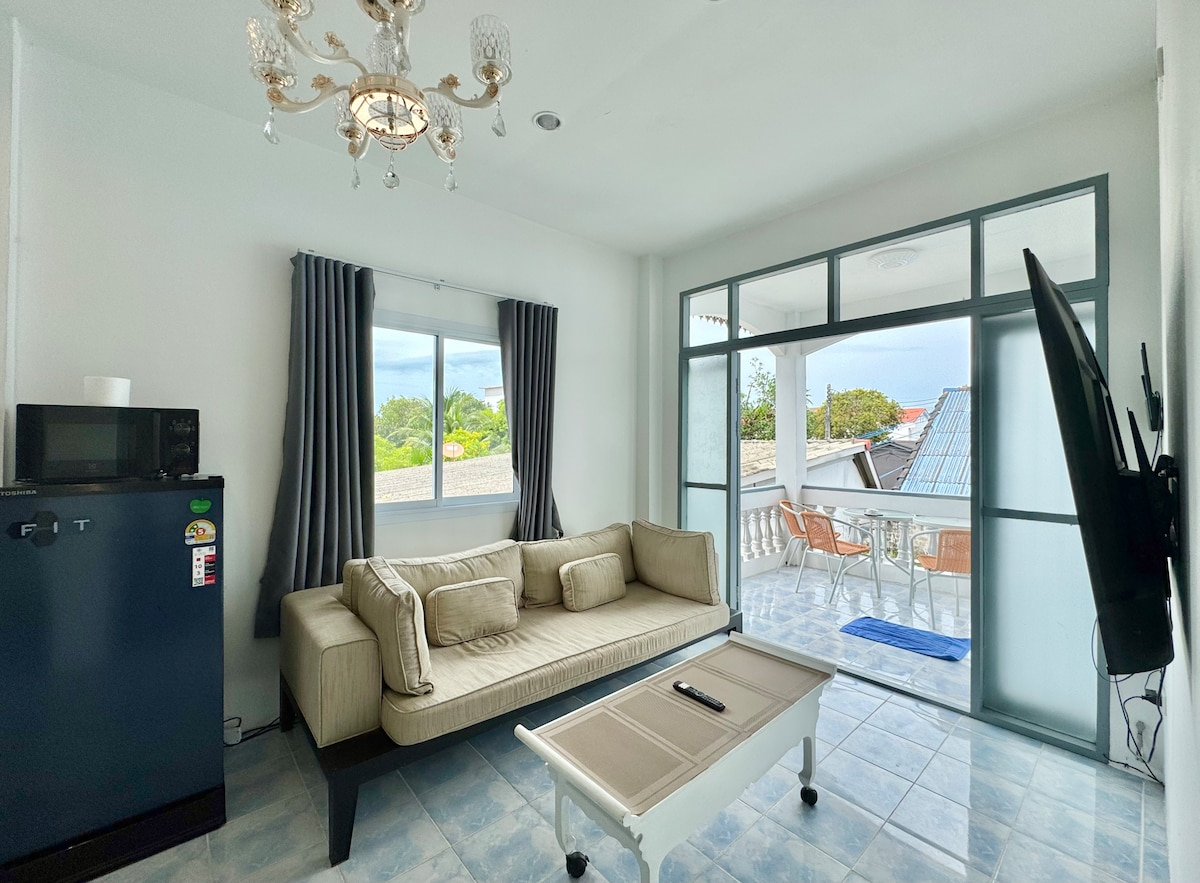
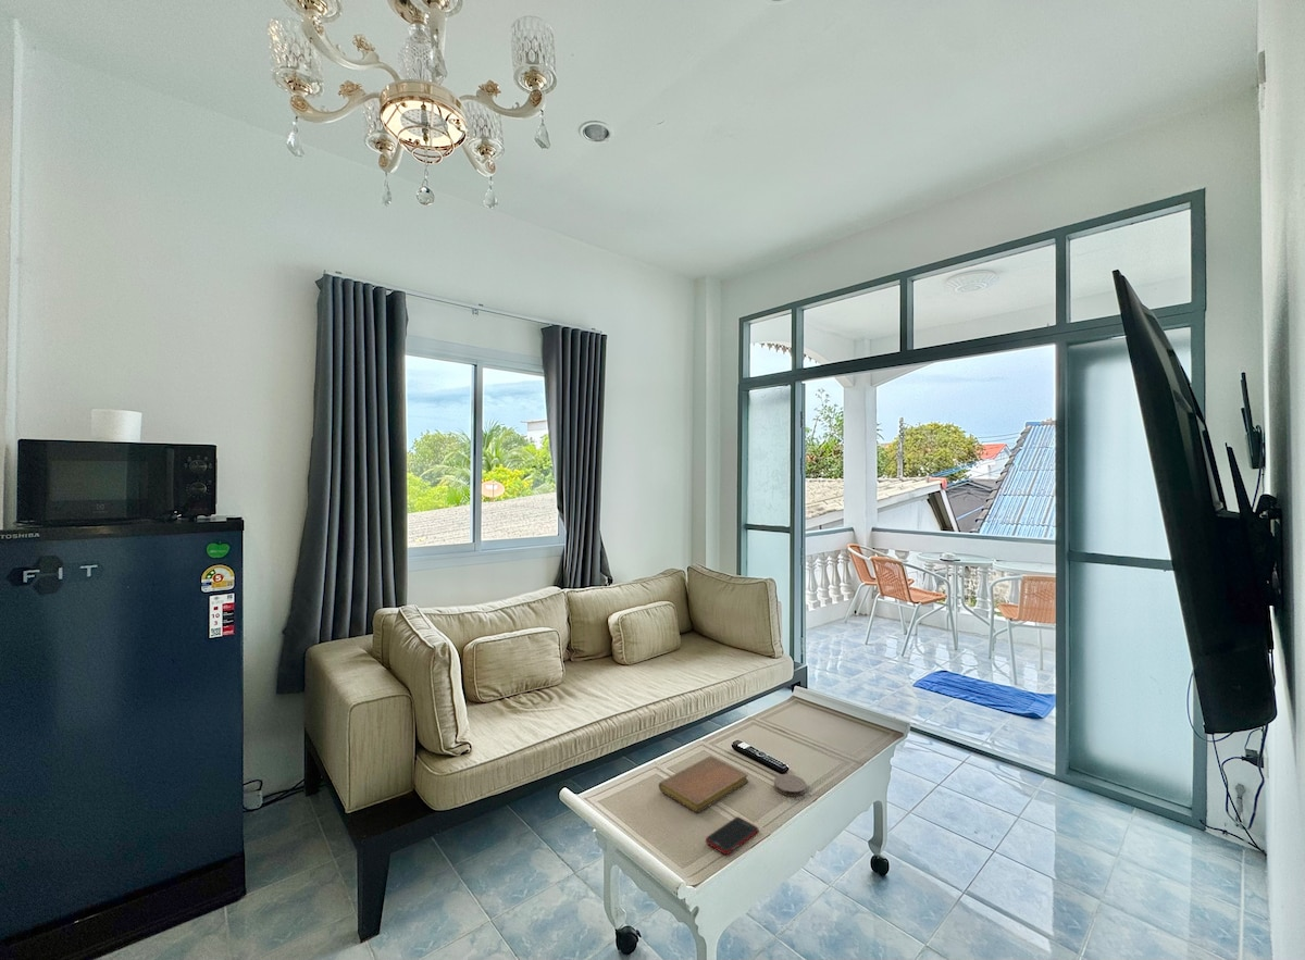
+ coaster (790, 784)
+ cell phone (732, 835)
+ notebook (704, 781)
